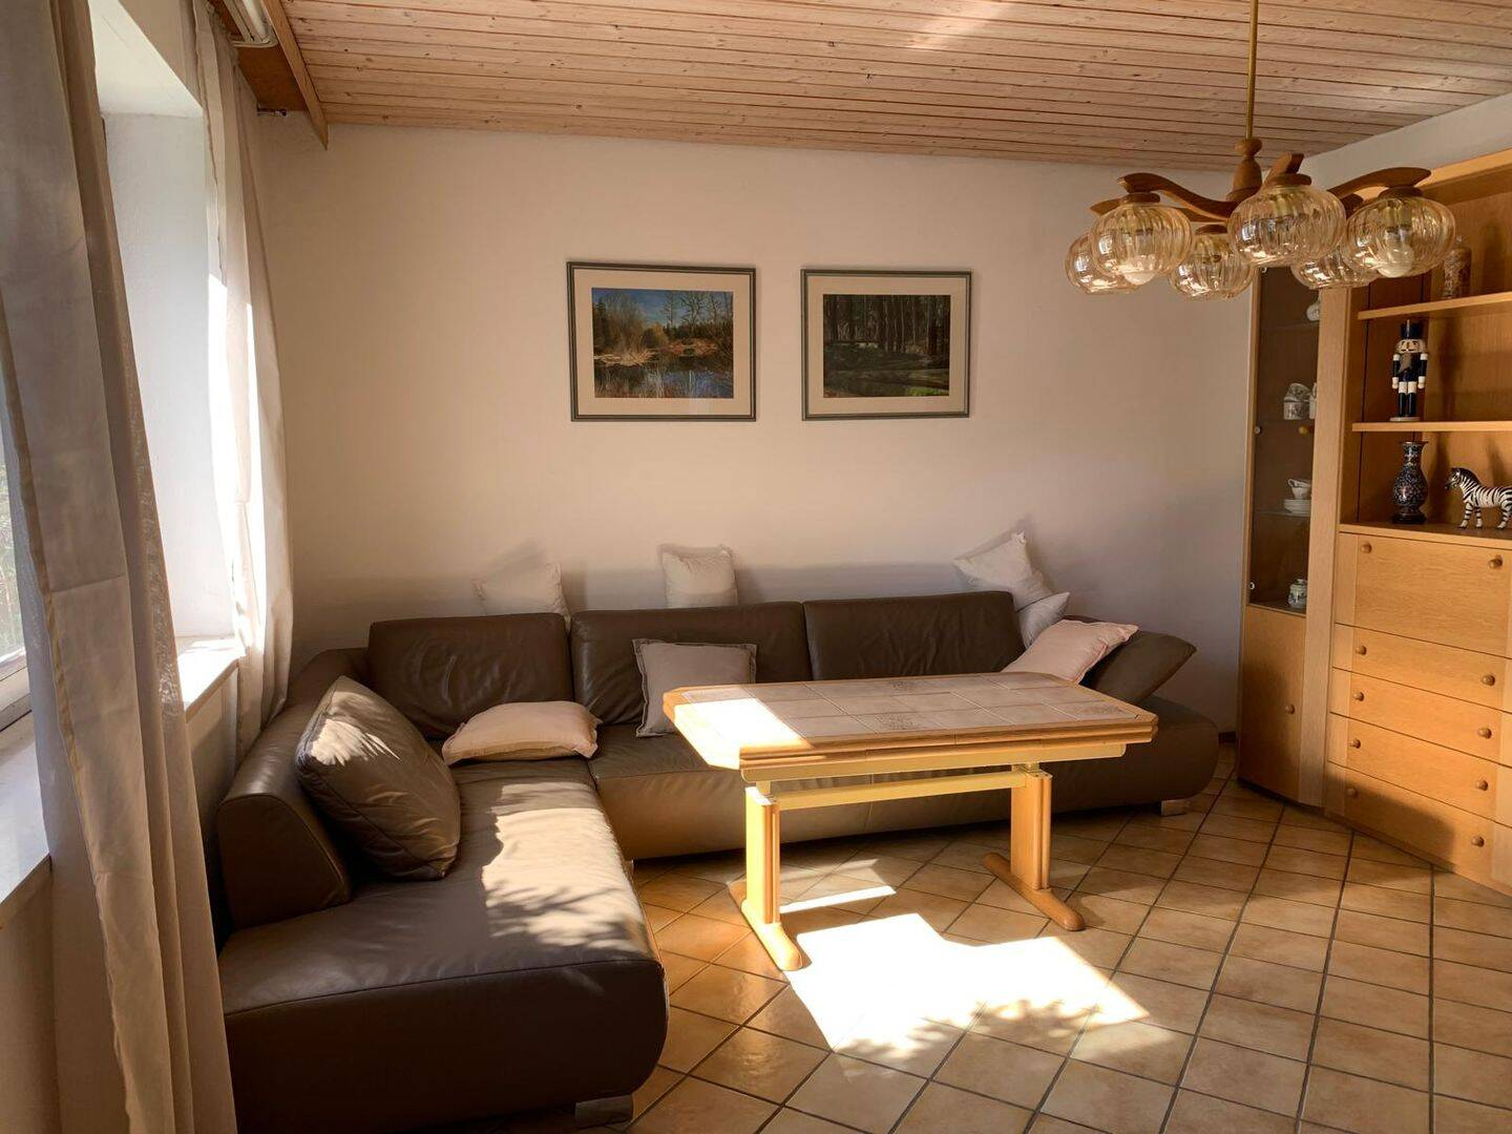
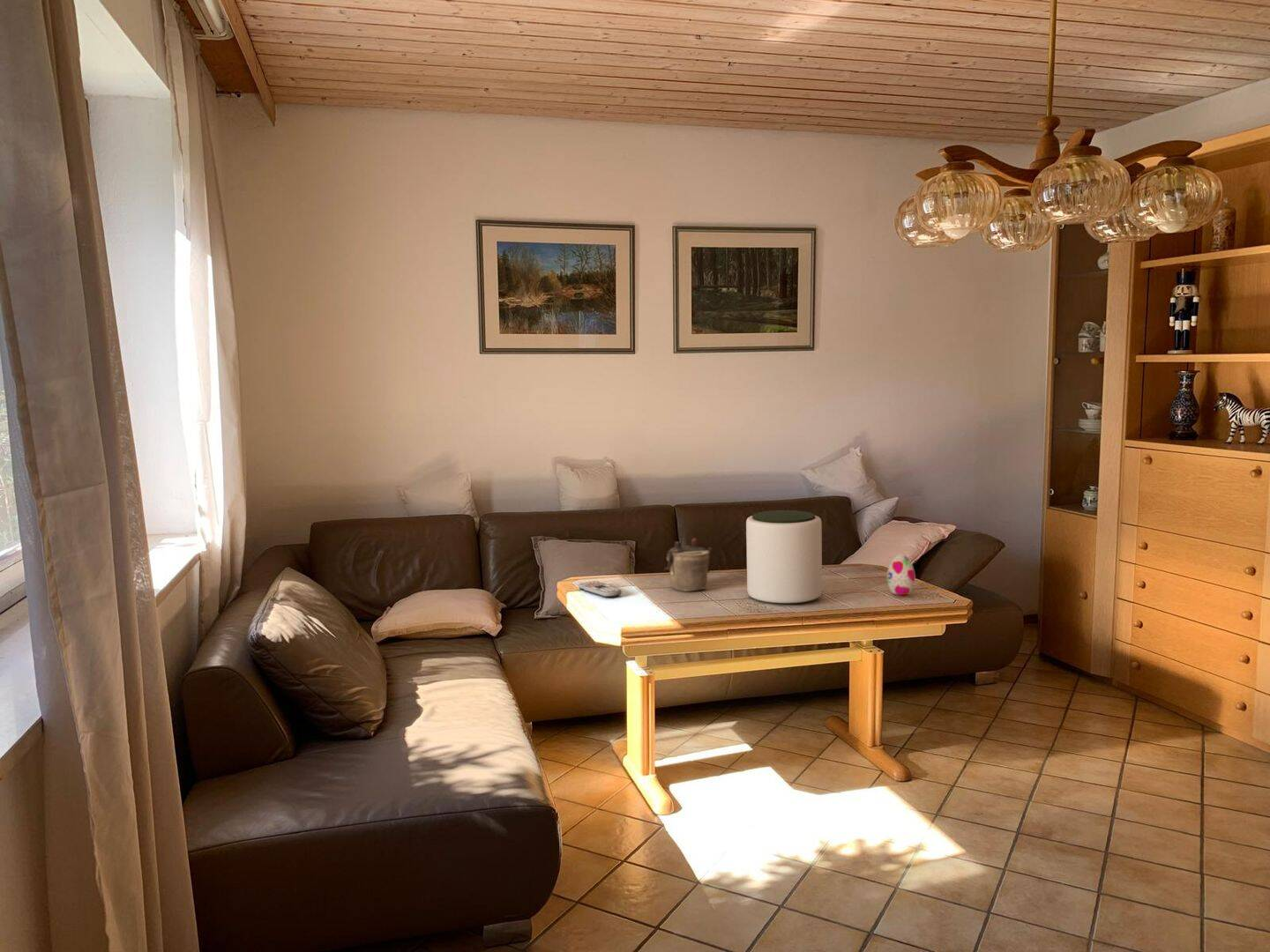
+ remote control (601, 589)
+ teapot (689, 563)
+ decorative egg (900, 574)
+ plant pot (783, 556)
